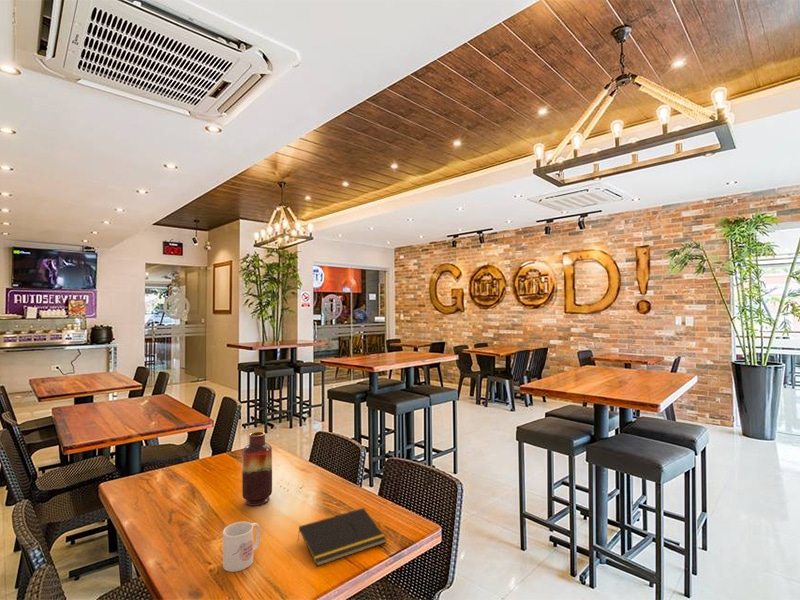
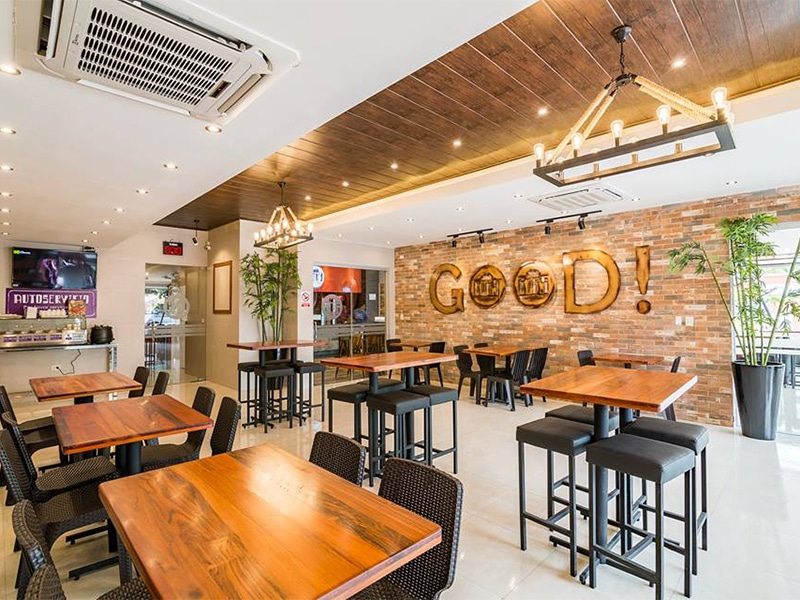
- notepad (342, 534)
- vase (257, 467)
- mug (243, 542)
